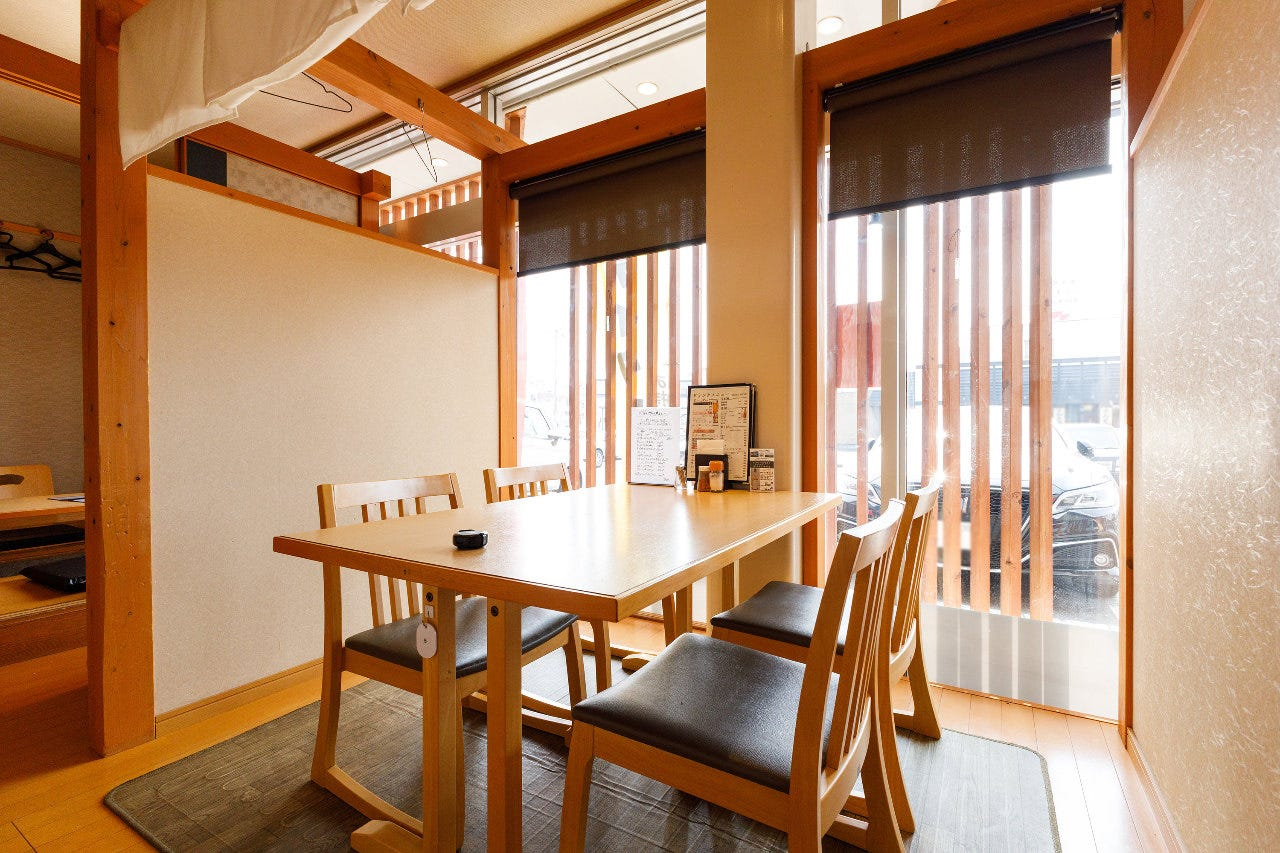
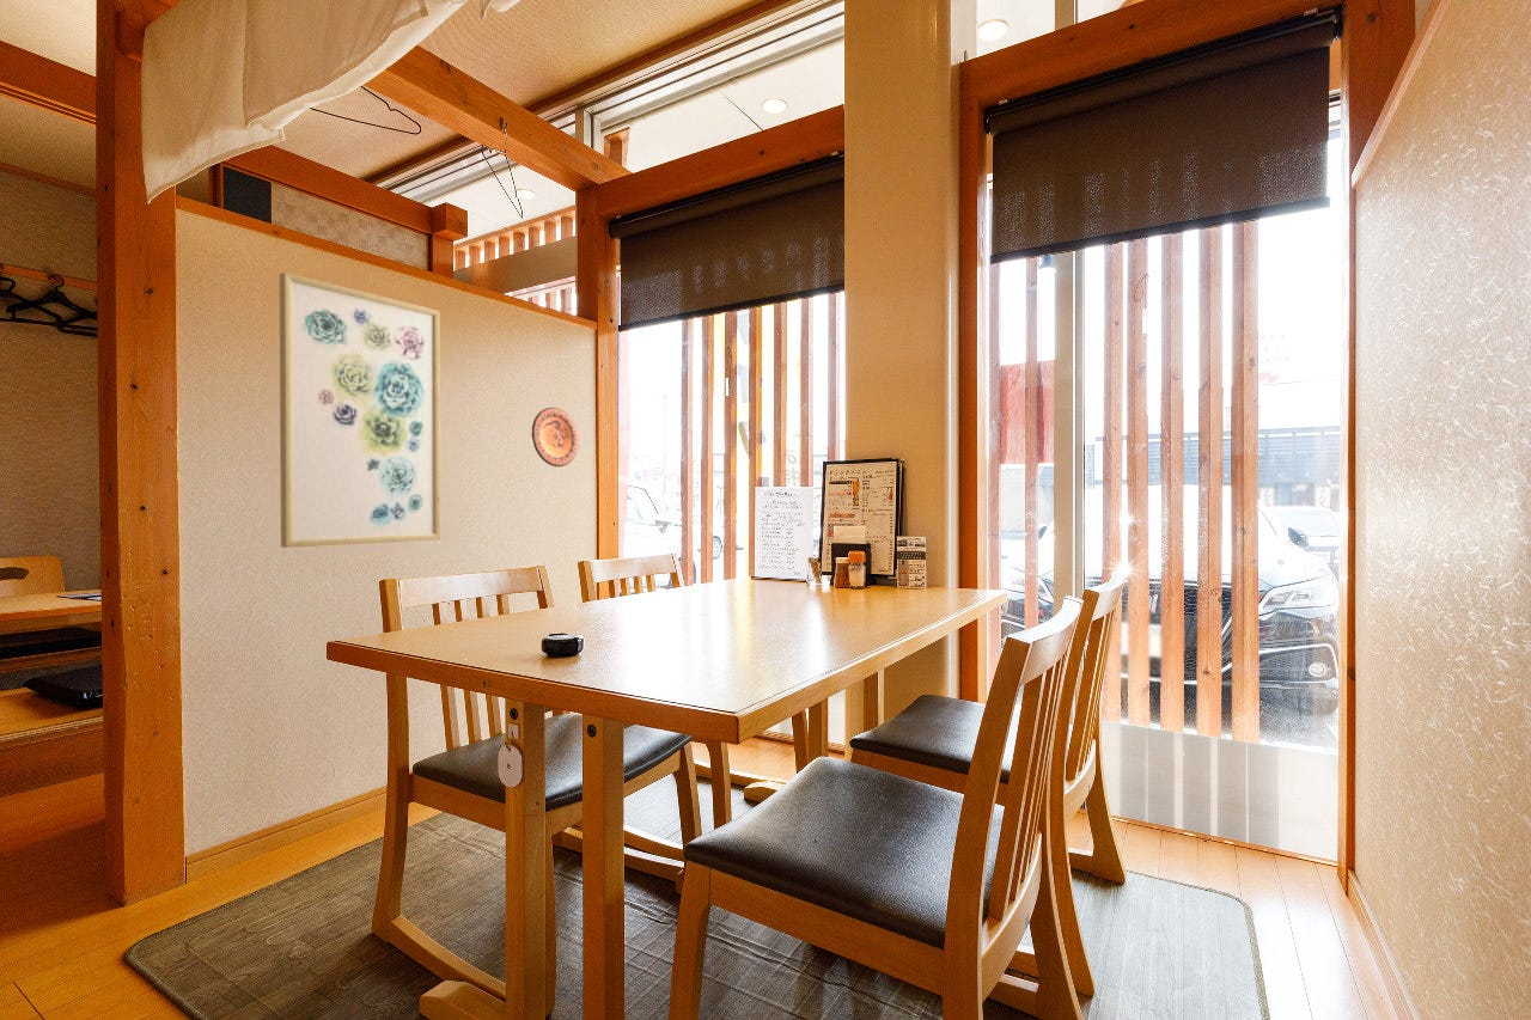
+ wall art (366, 419)
+ decorative plate (555, 436)
